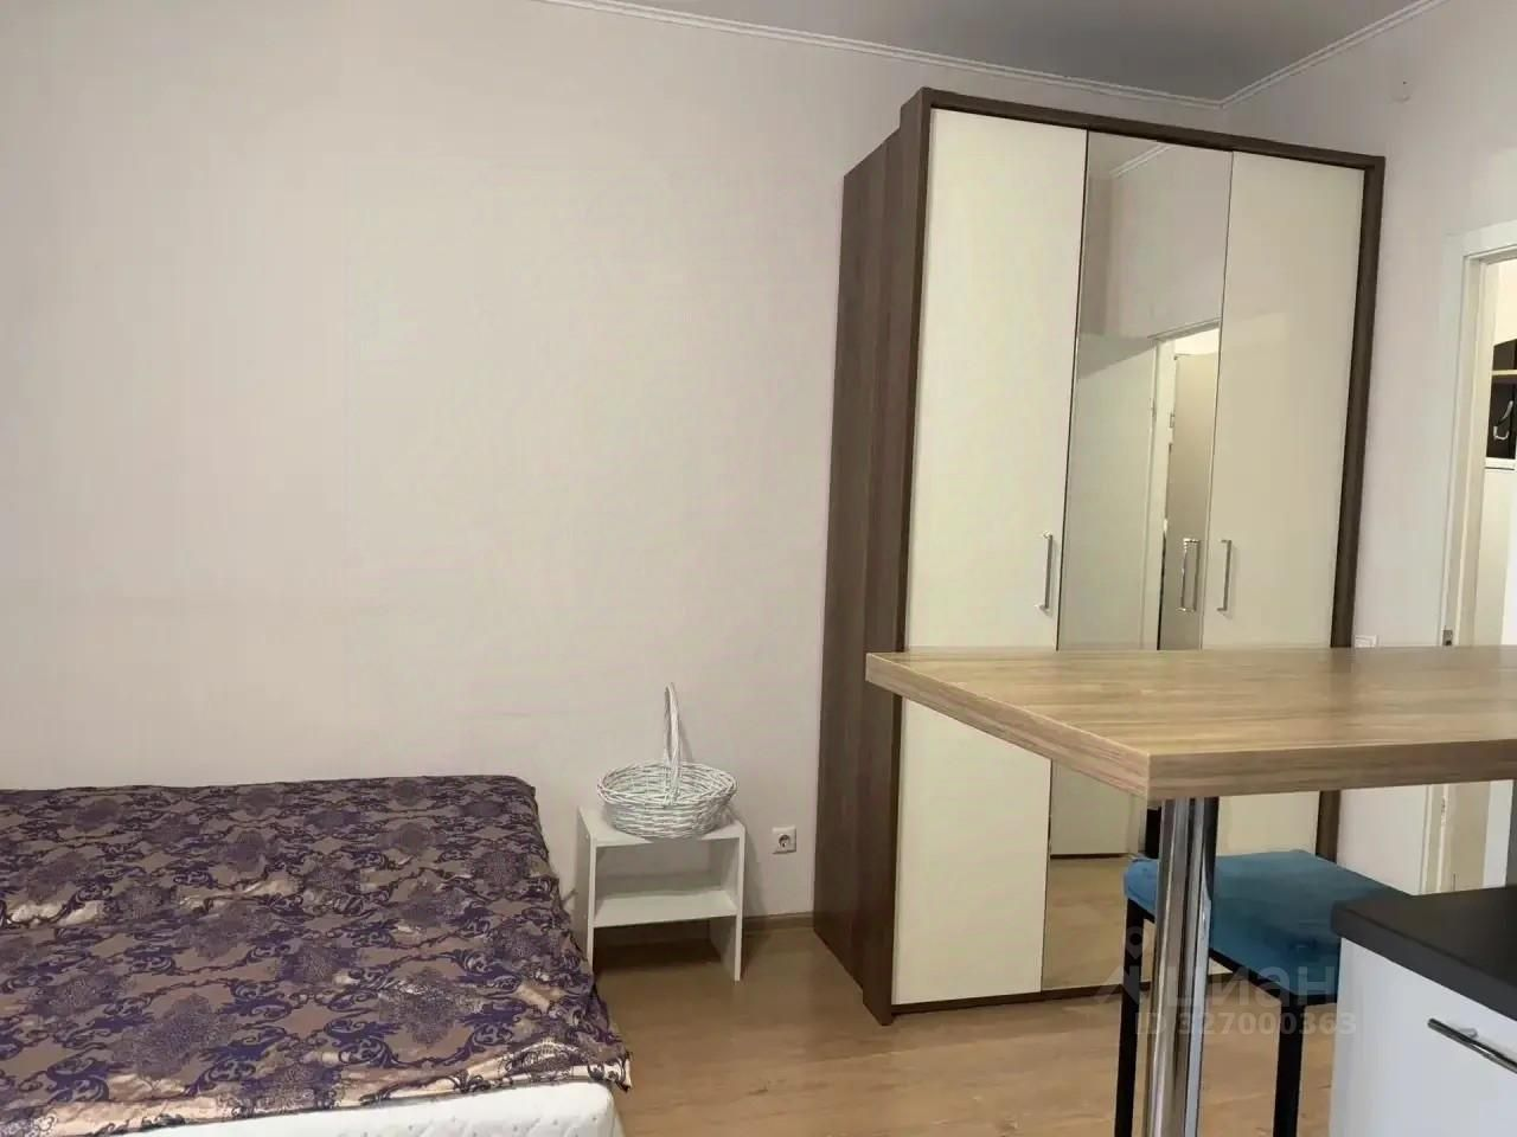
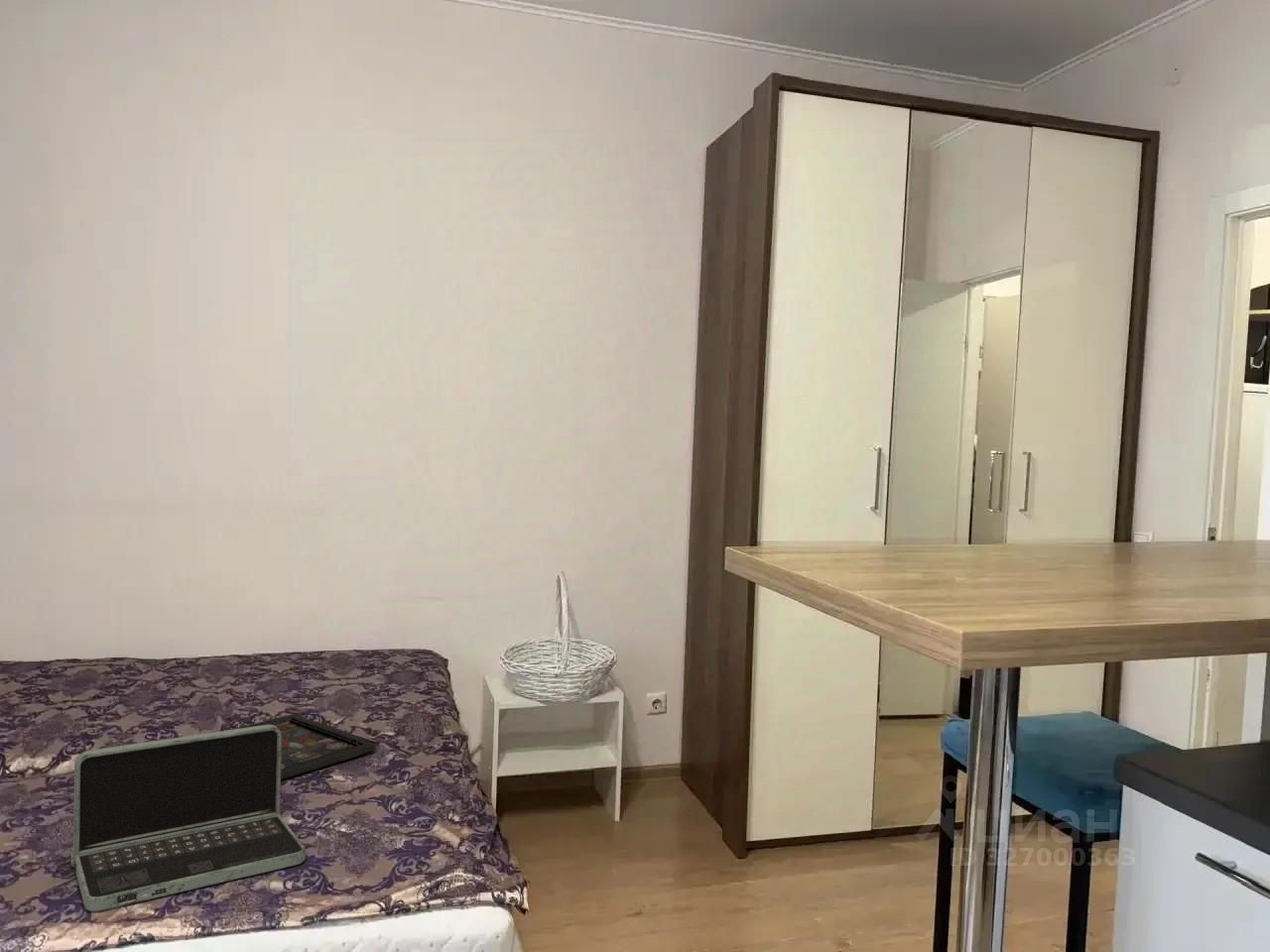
+ decorative tray (282, 746)
+ laptop (184, 805)
